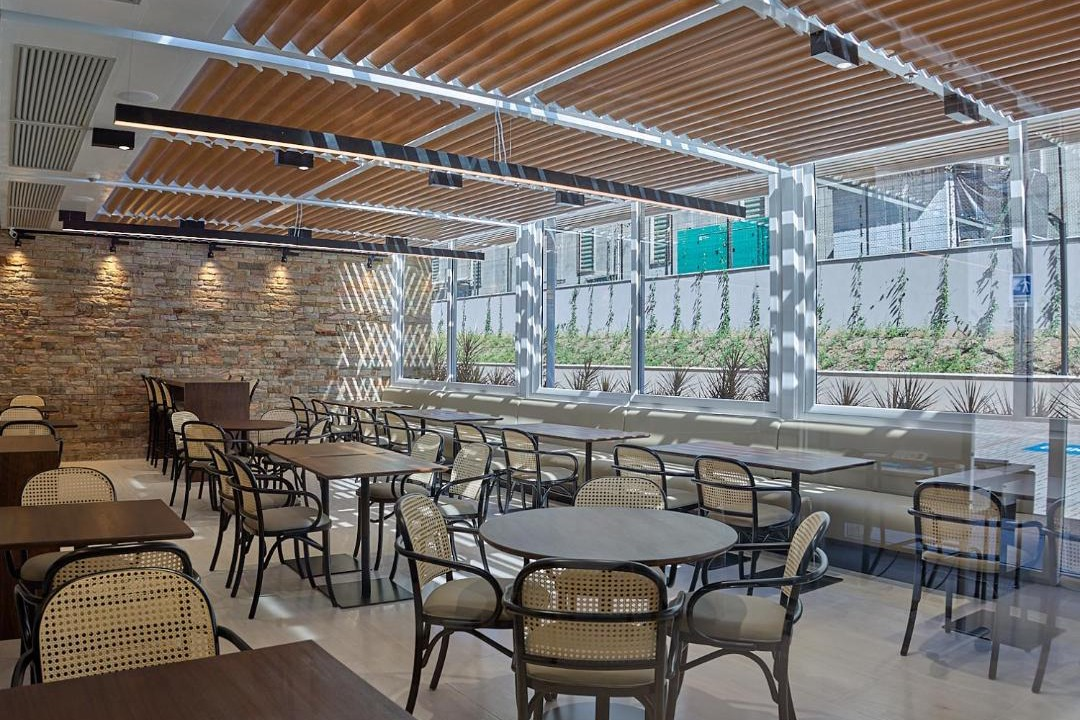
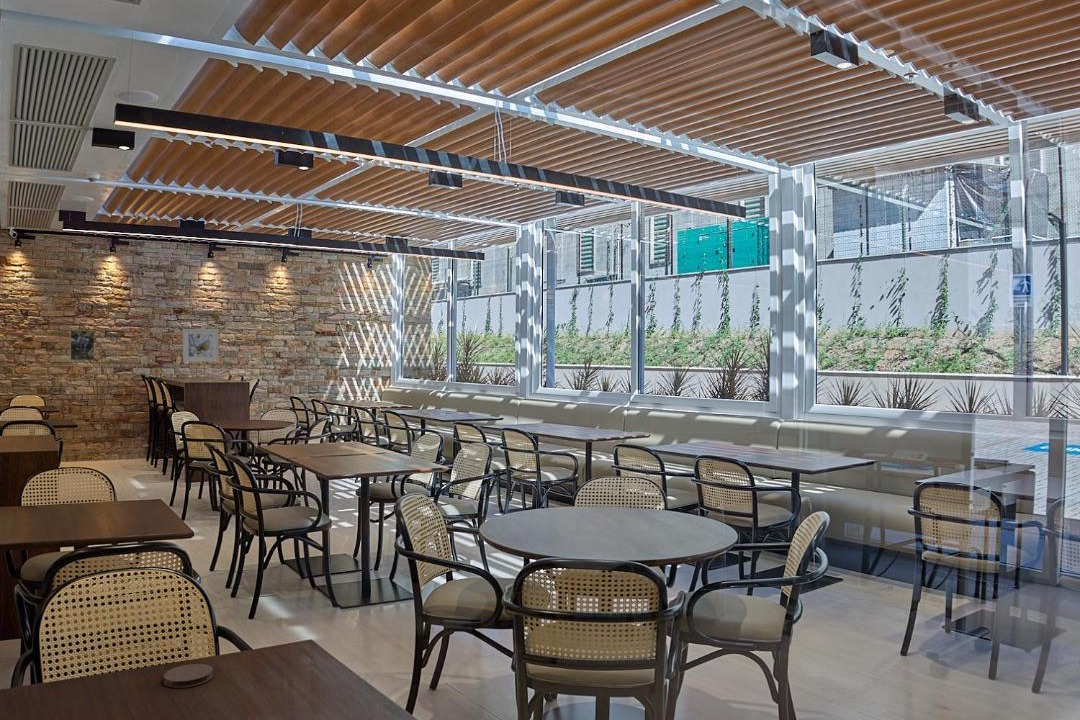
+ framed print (82, 345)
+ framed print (200, 345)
+ coaster (188, 675)
